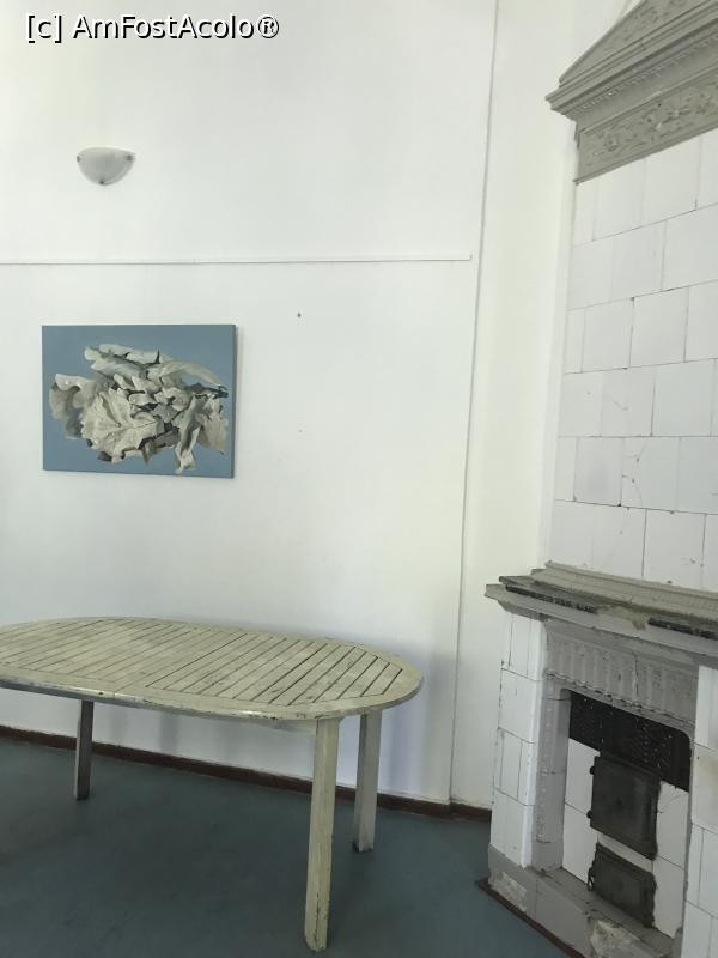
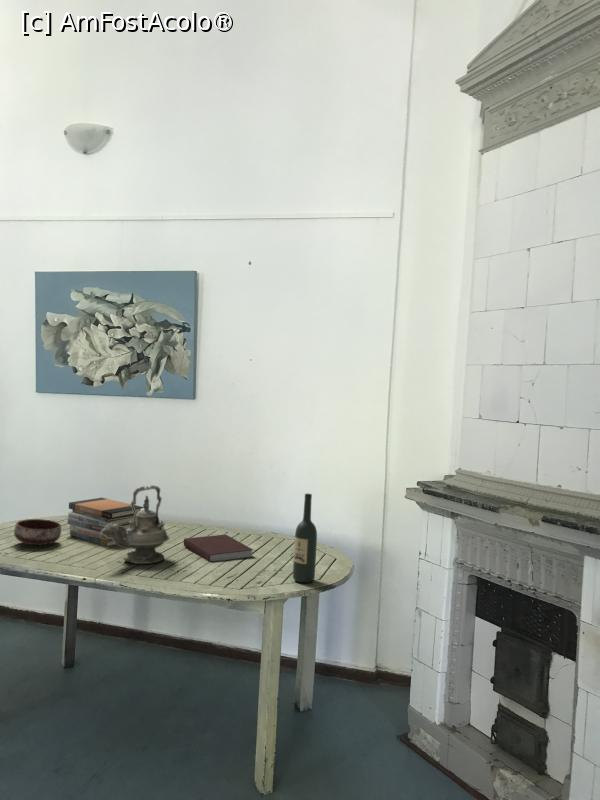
+ bowl (37, 533)
+ wine bottle (305, 537)
+ teapot (134, 524)
+ notebook (217, 547)
+ book stack (104, 521)
